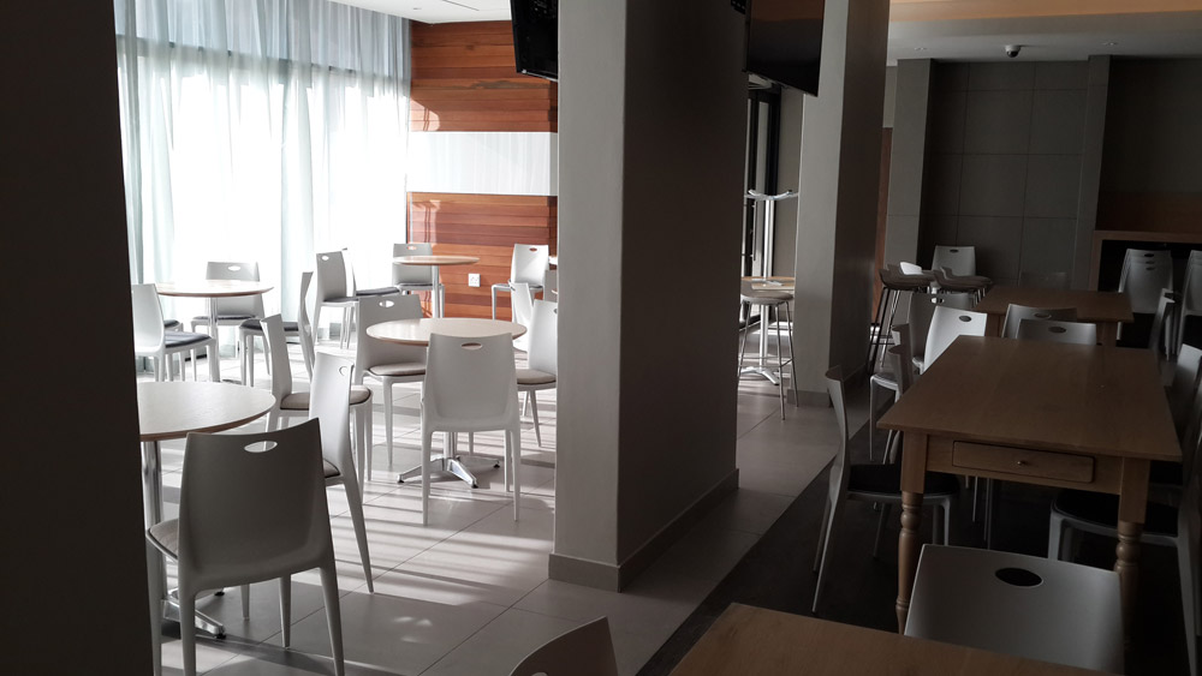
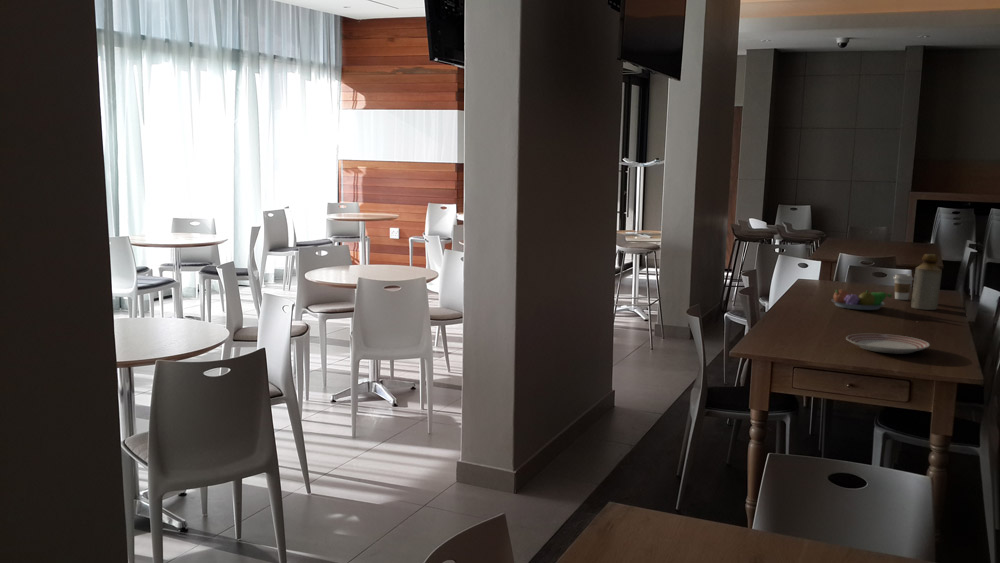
+ bottle (926, 281)
+ fruit bowl (860, 297)
+ dinner plate (886, 344)
+ coffee cup (902, 286)
